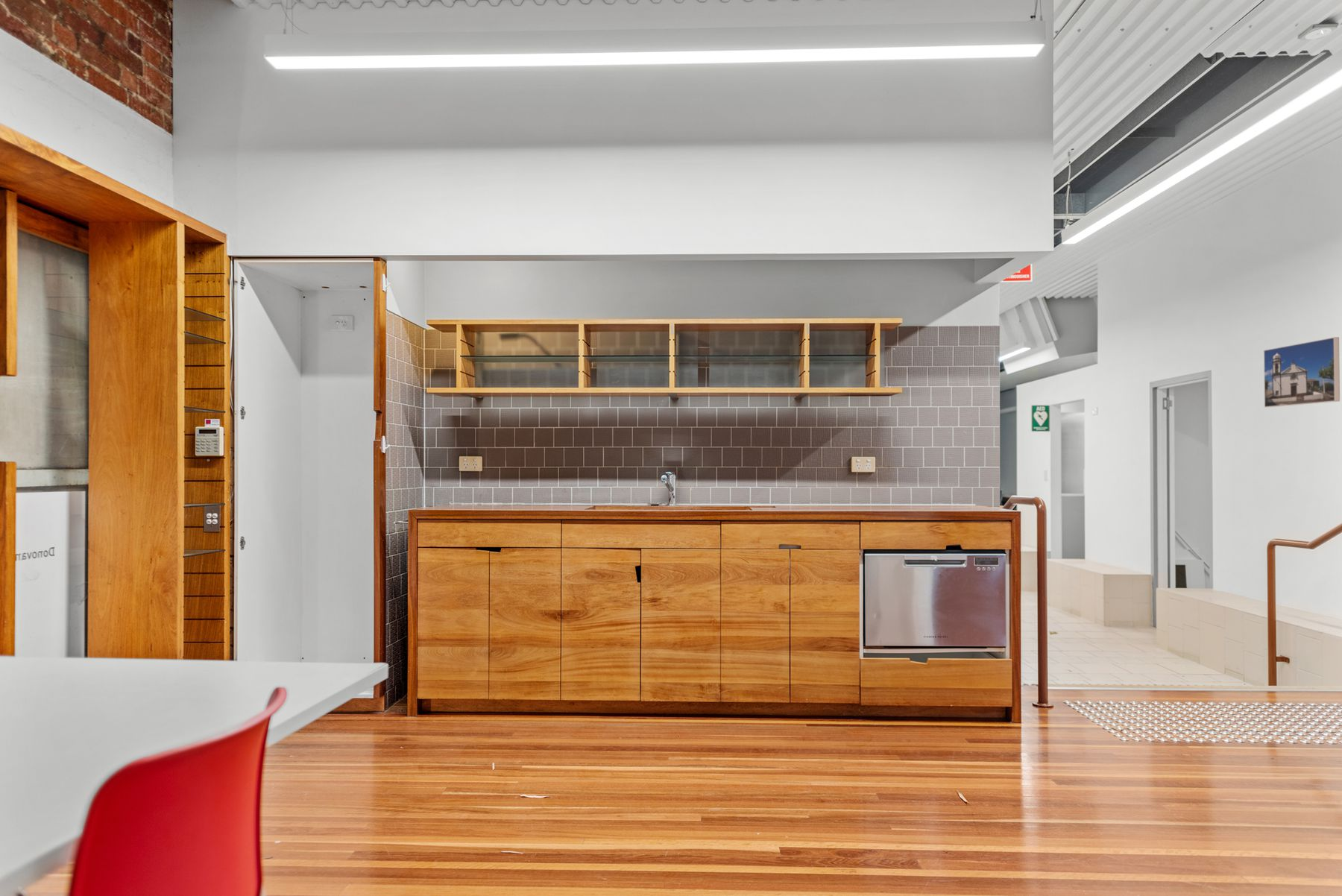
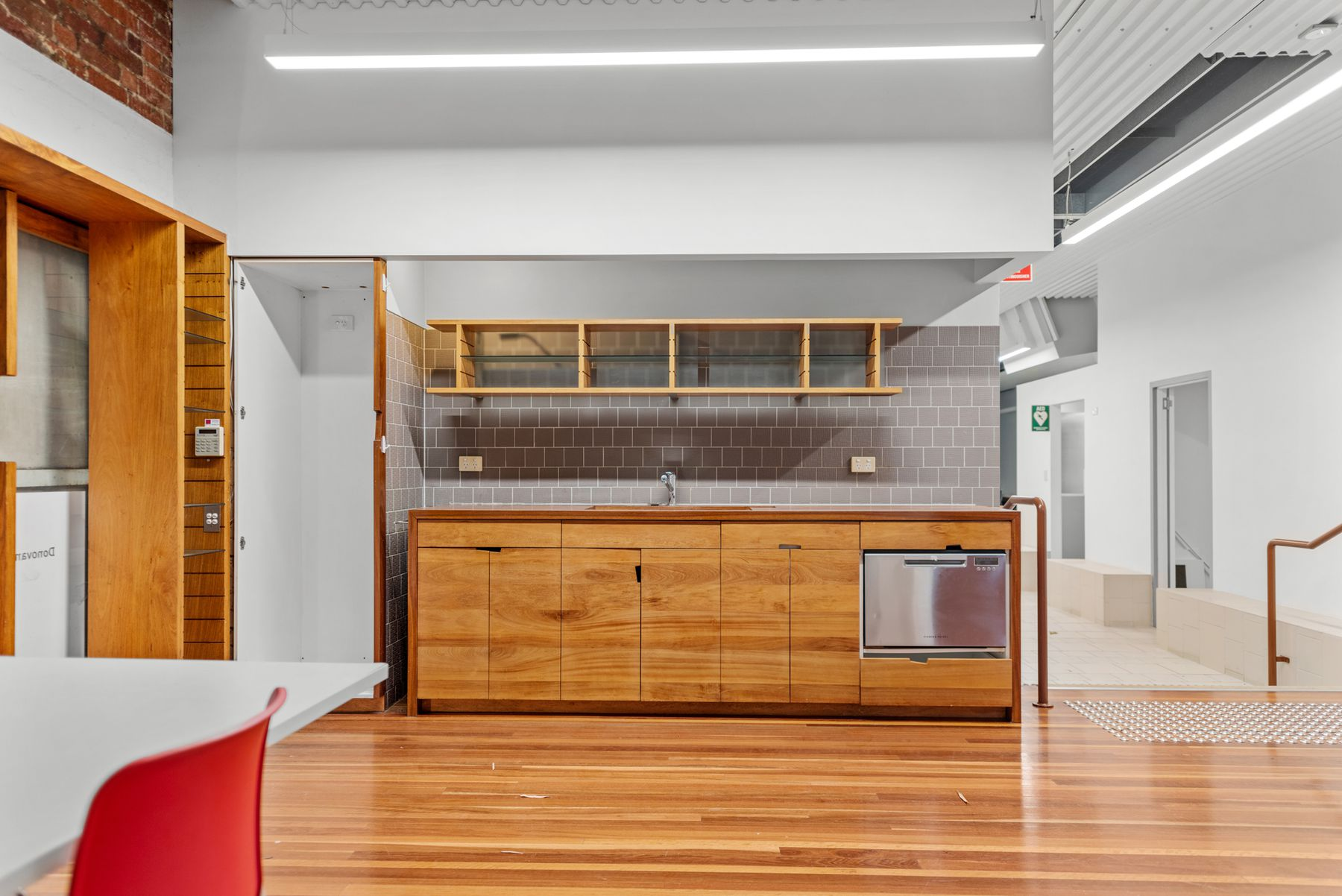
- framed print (1300, 374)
